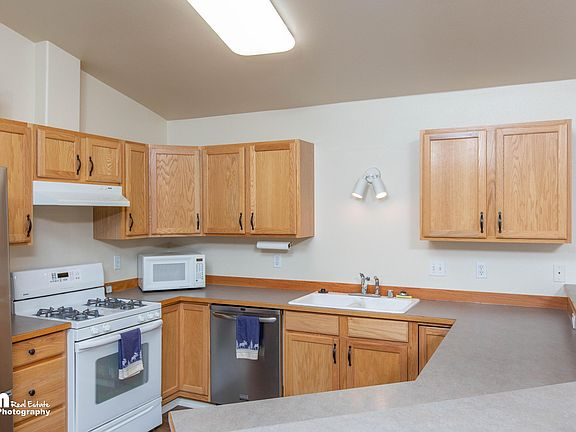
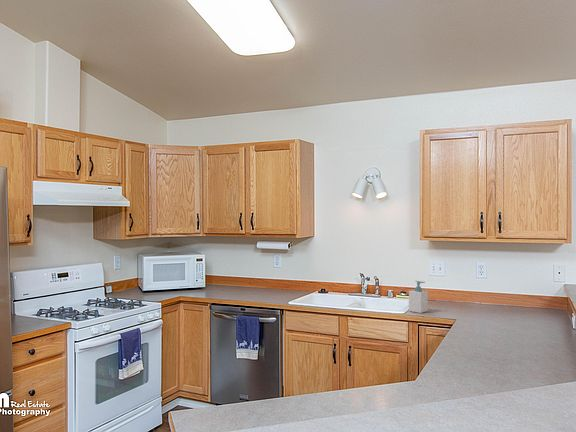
+ soap bottle (418, 296)
